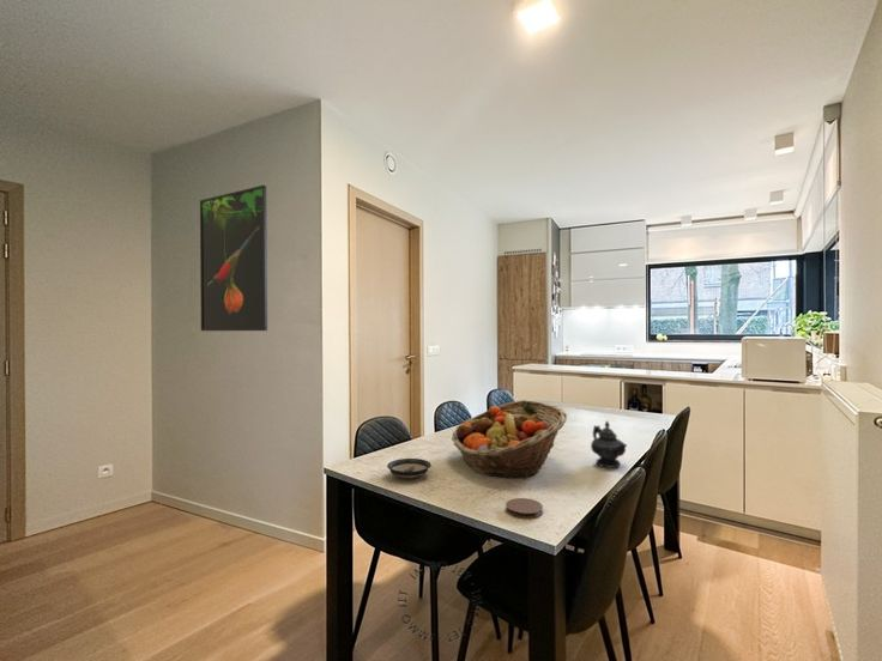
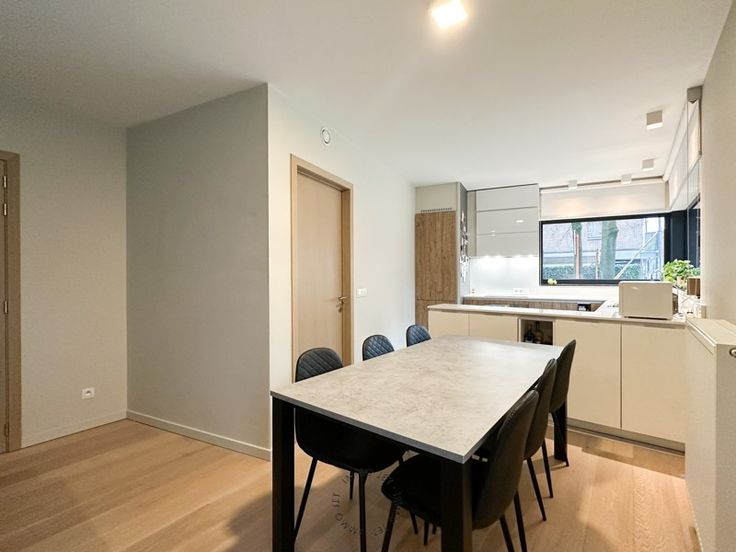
- coaster (524, 508)
- fruit basket (507, 435)
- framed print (231, 261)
- teapot (609, 443)
- saucer (409, 469)
